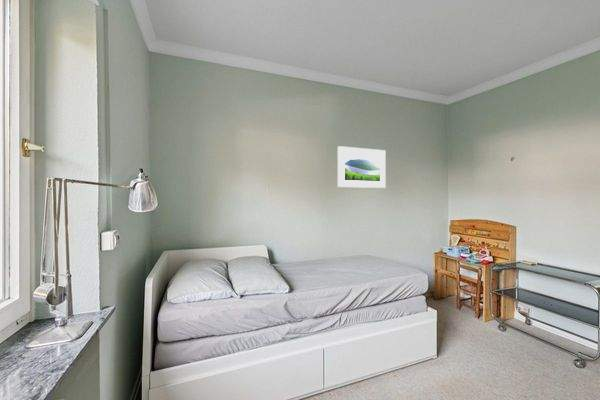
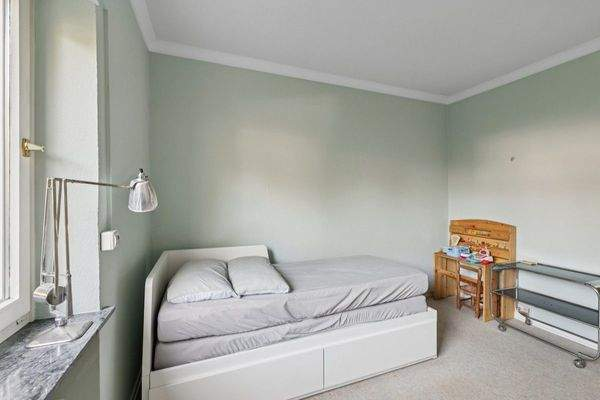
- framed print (362, 167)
